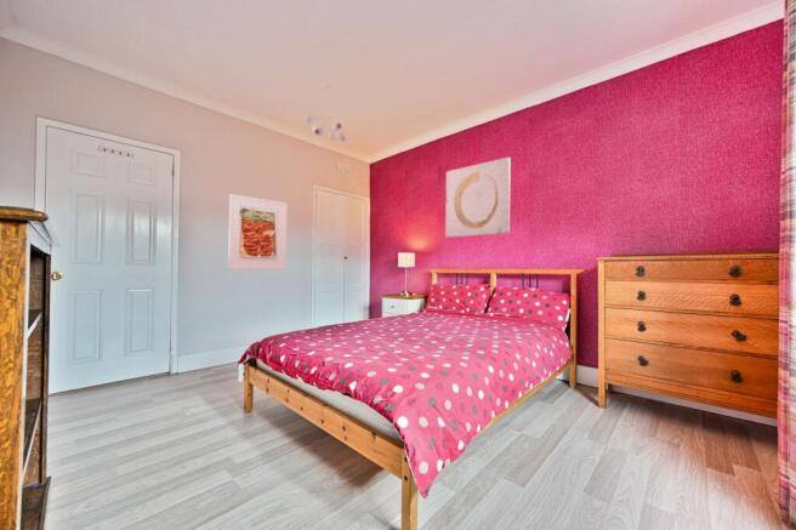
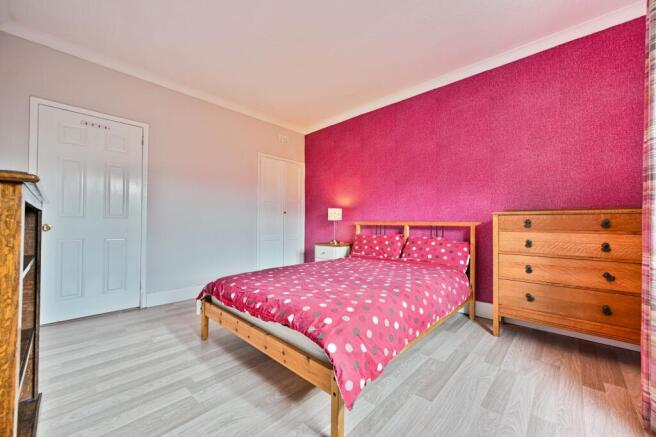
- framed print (258, 234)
- ceiling light fixture (325, 113)
- wall art (476, 200)
